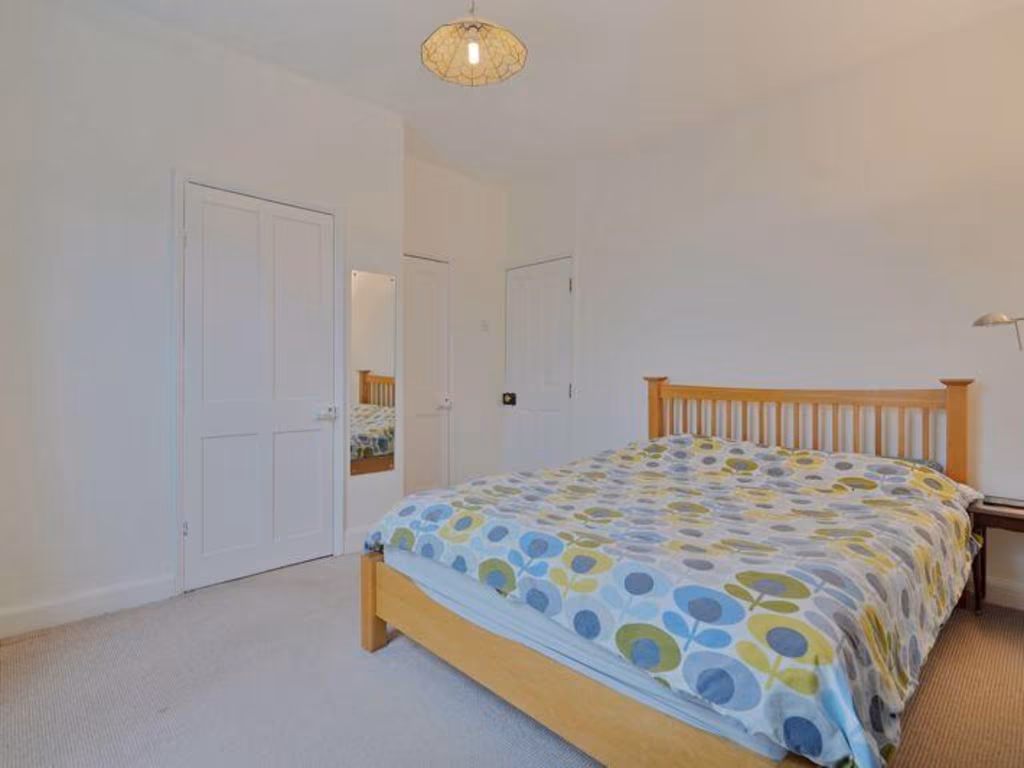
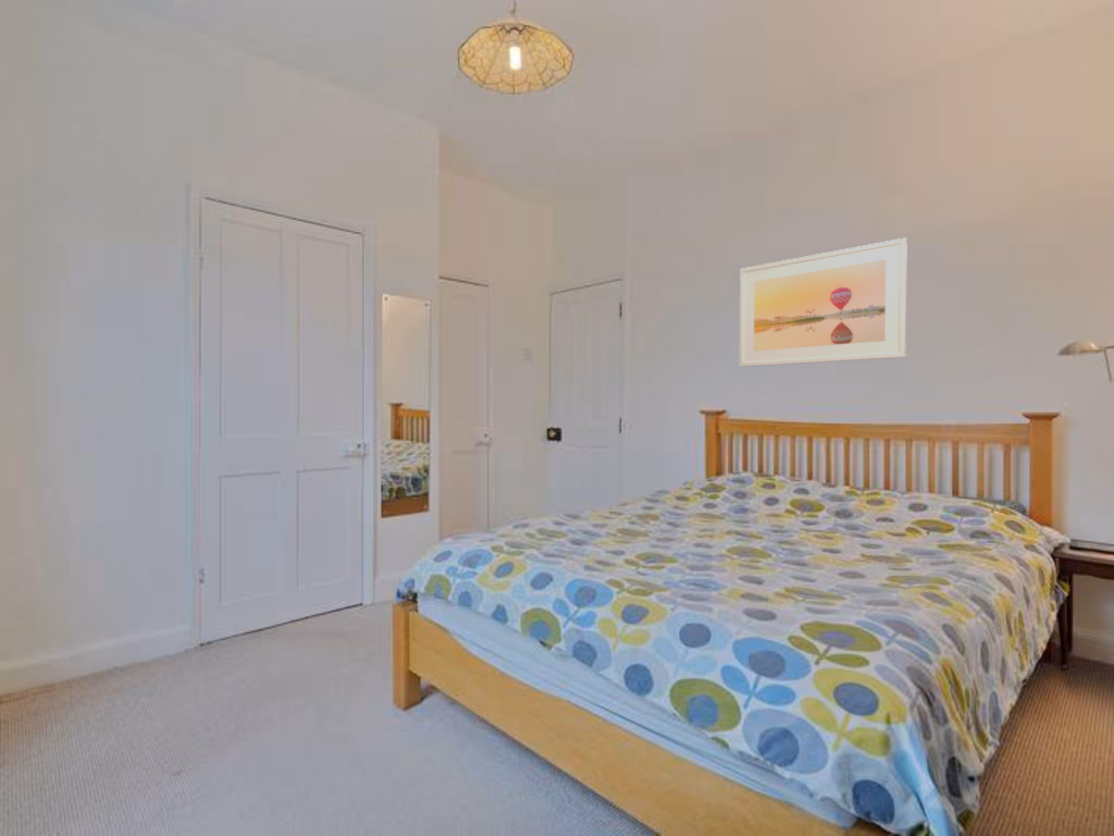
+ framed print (815, 308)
